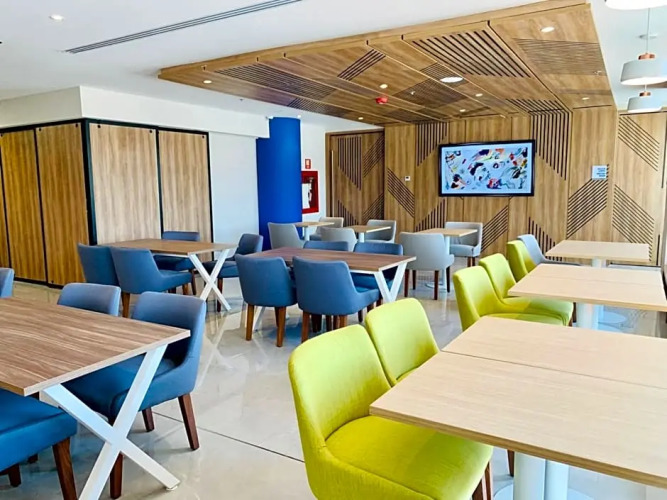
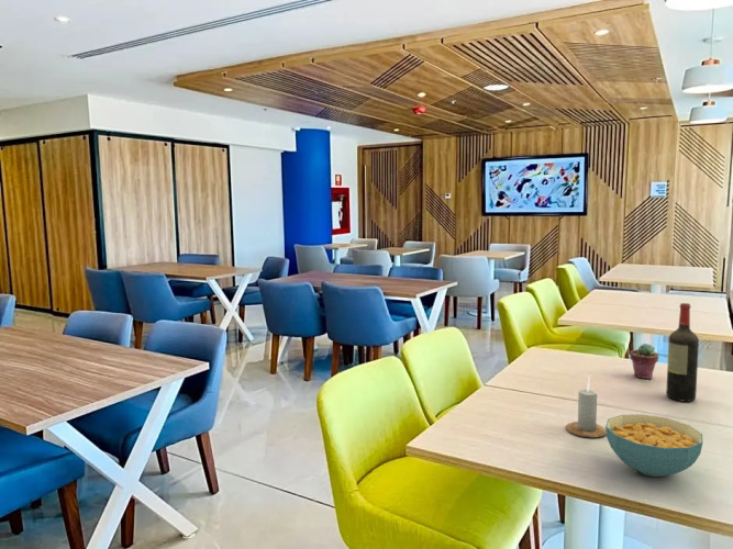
+ wine bottle (682, 350)
+ potted succulent (644, 359)
+ candle (587, 403)
+ cereal bowl (652, 450)
